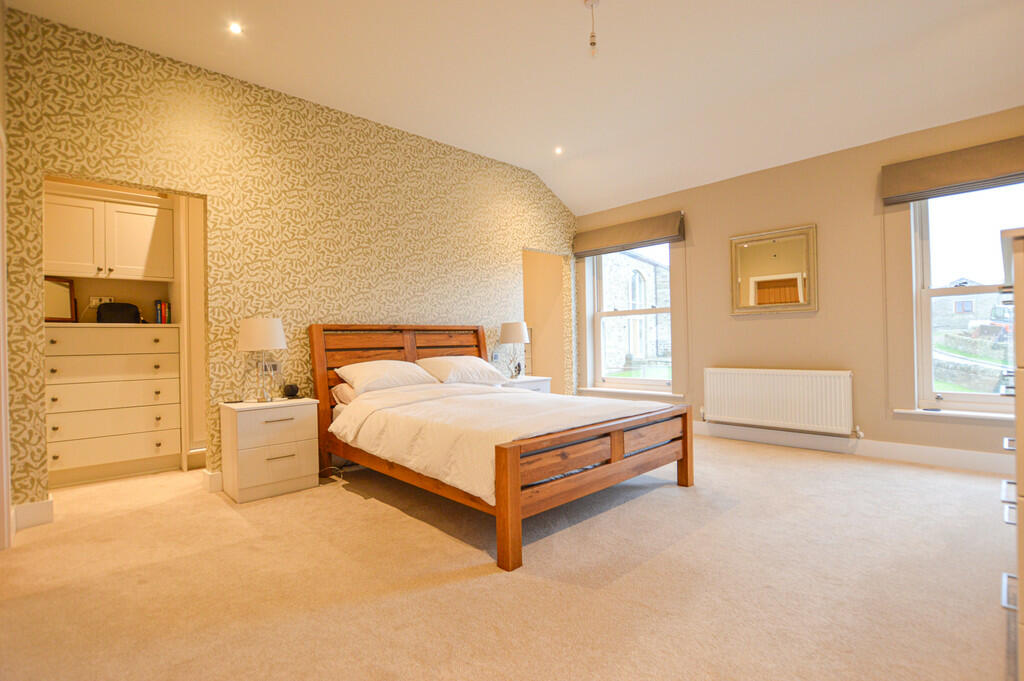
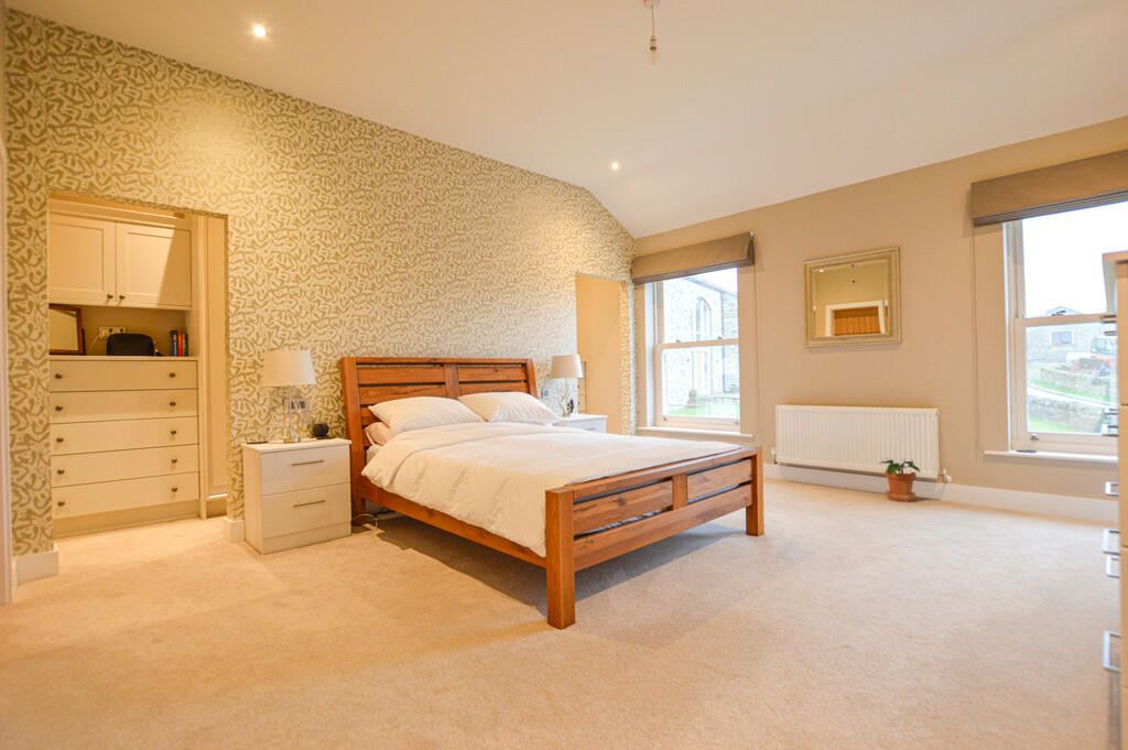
+ potted plant (896, 479)
